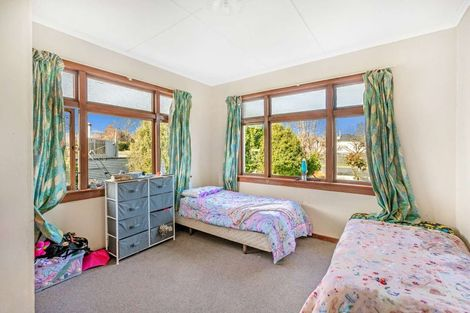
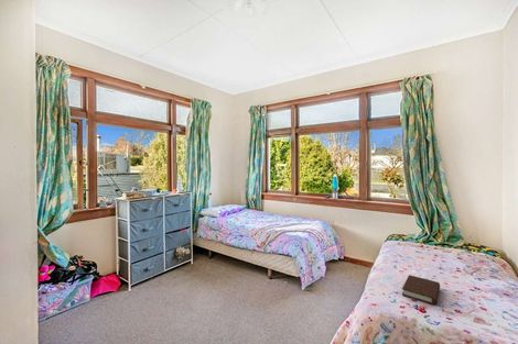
+ book (421, 288)
